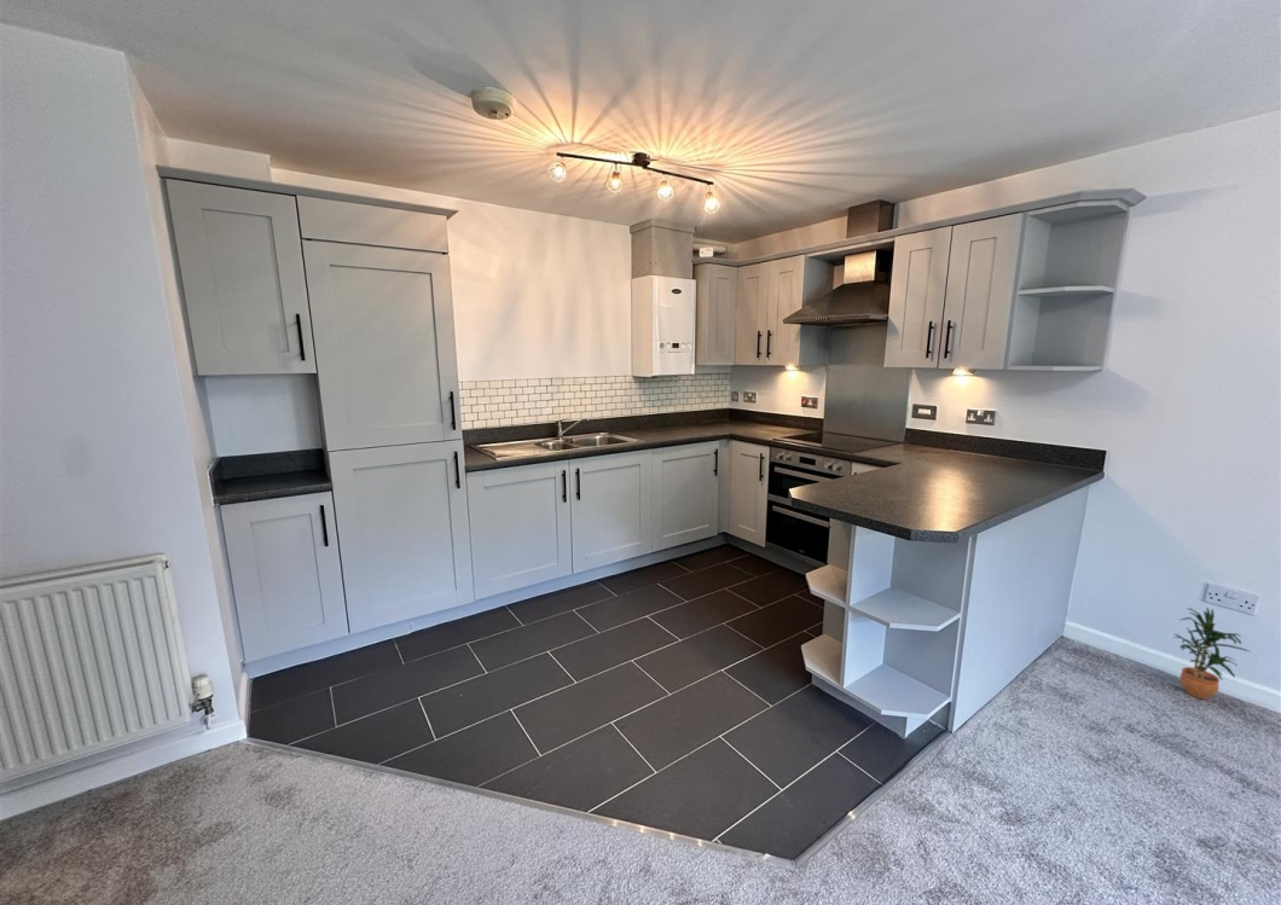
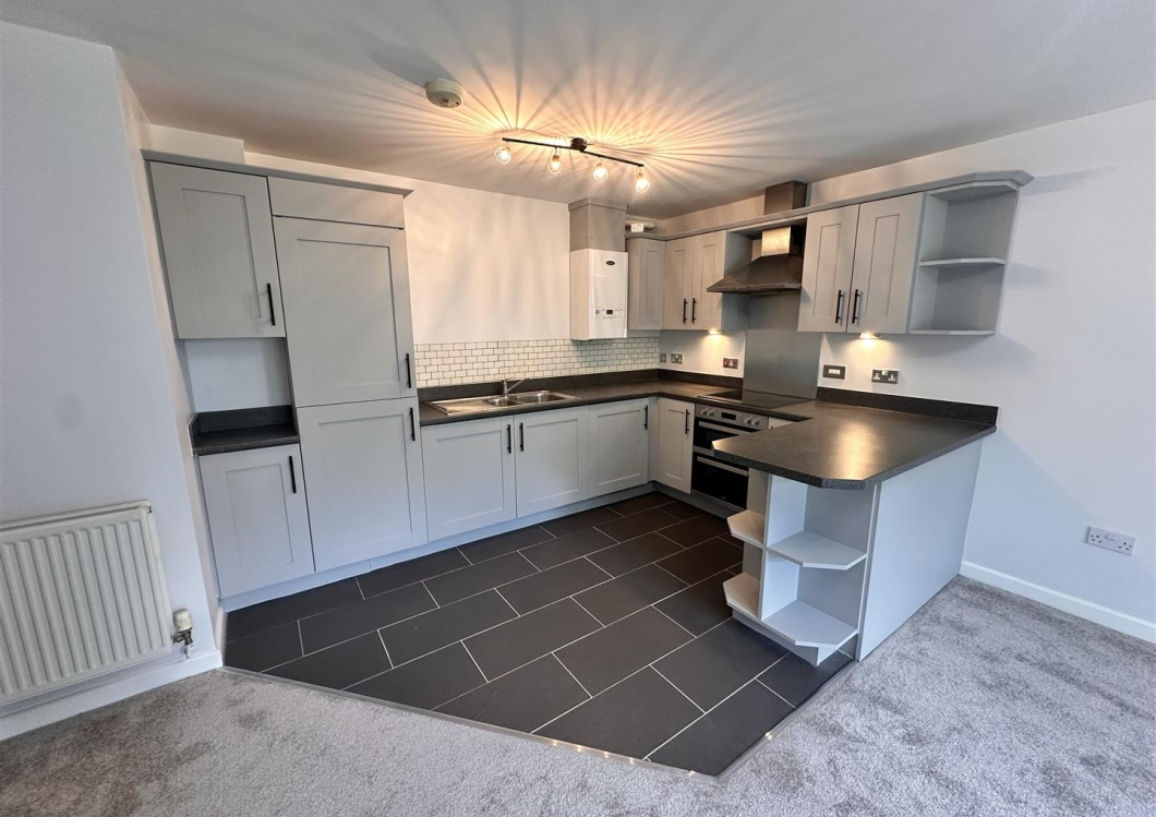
- potted plant (1208, 654)
